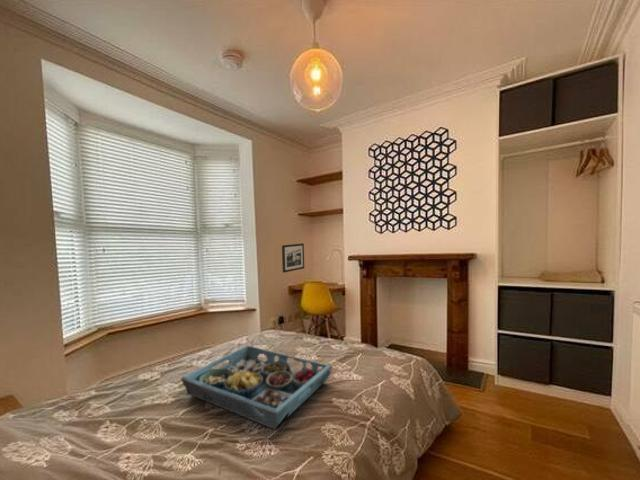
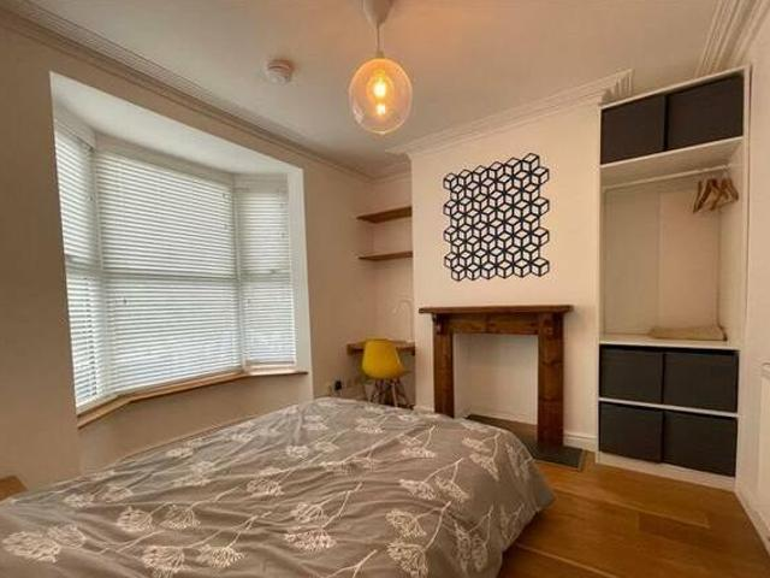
- picture frame (293, 257)
- serving tray (258, 379)
